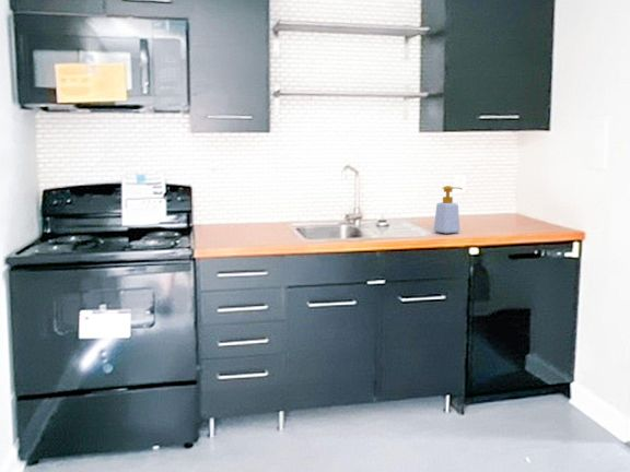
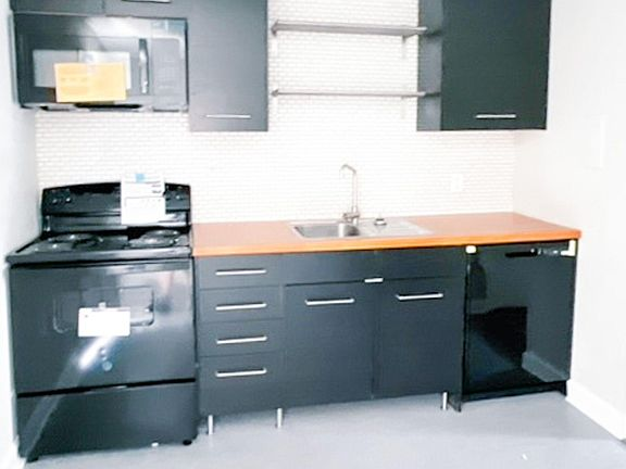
- soap bottle (451, 209)
